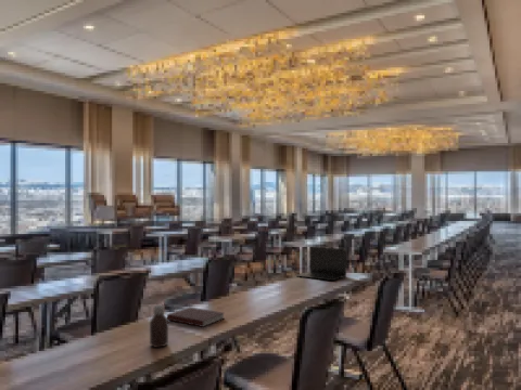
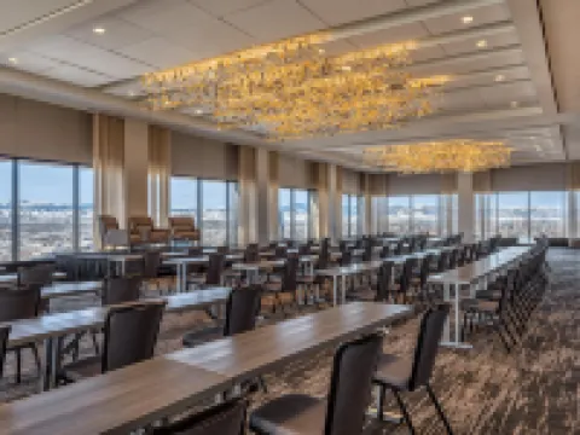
- bottle (158, 325)
- laptop (320, 262)
- notebook (195, 316)
